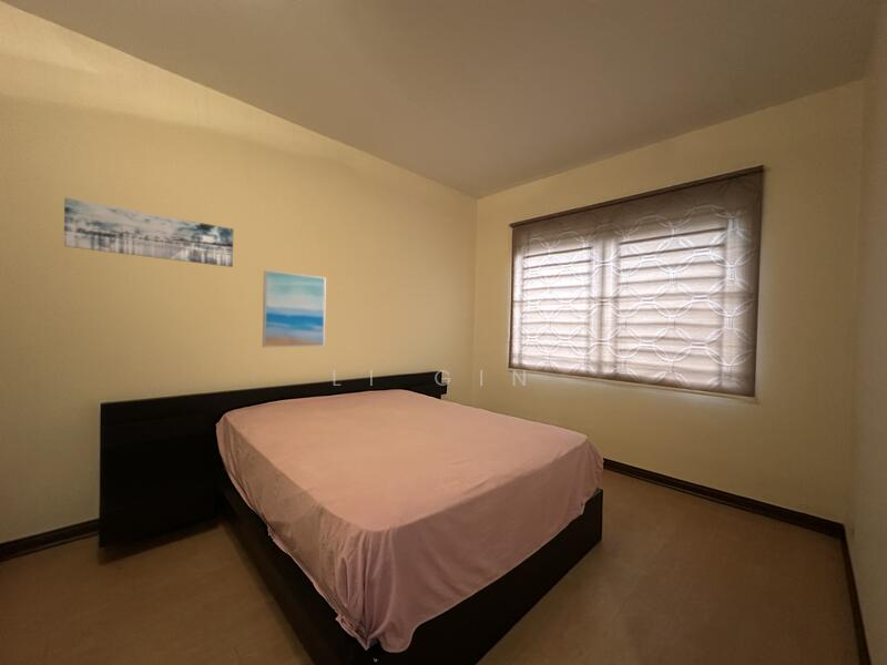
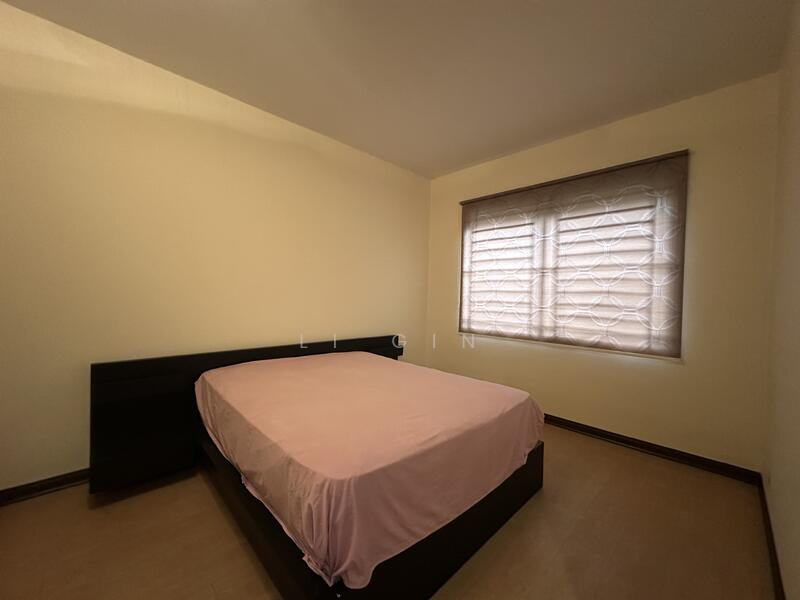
- wall art (295, 310)
- wall art (159, 236)
